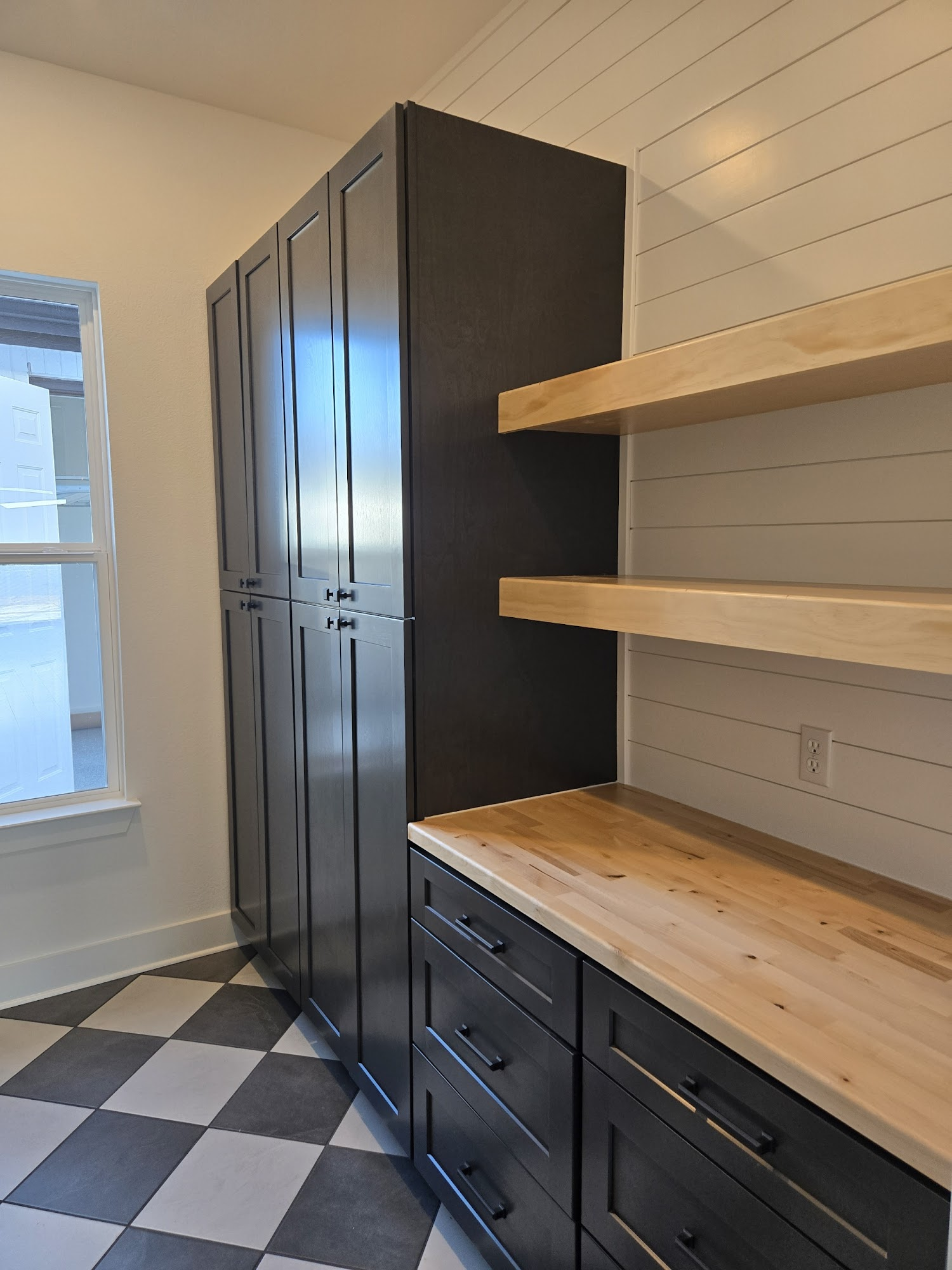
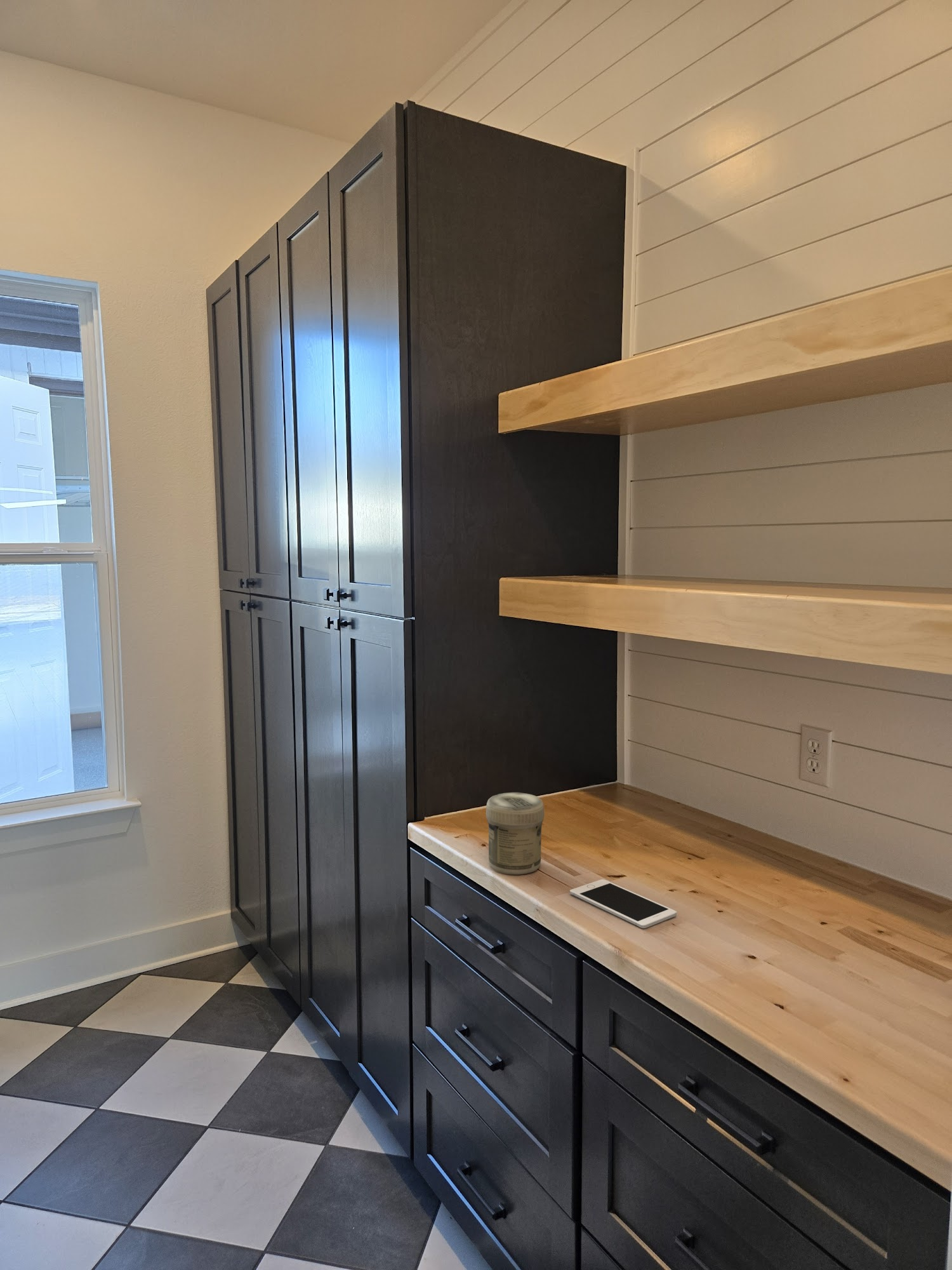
+ cell phone (621, 902)
+ jar (515, 832)
